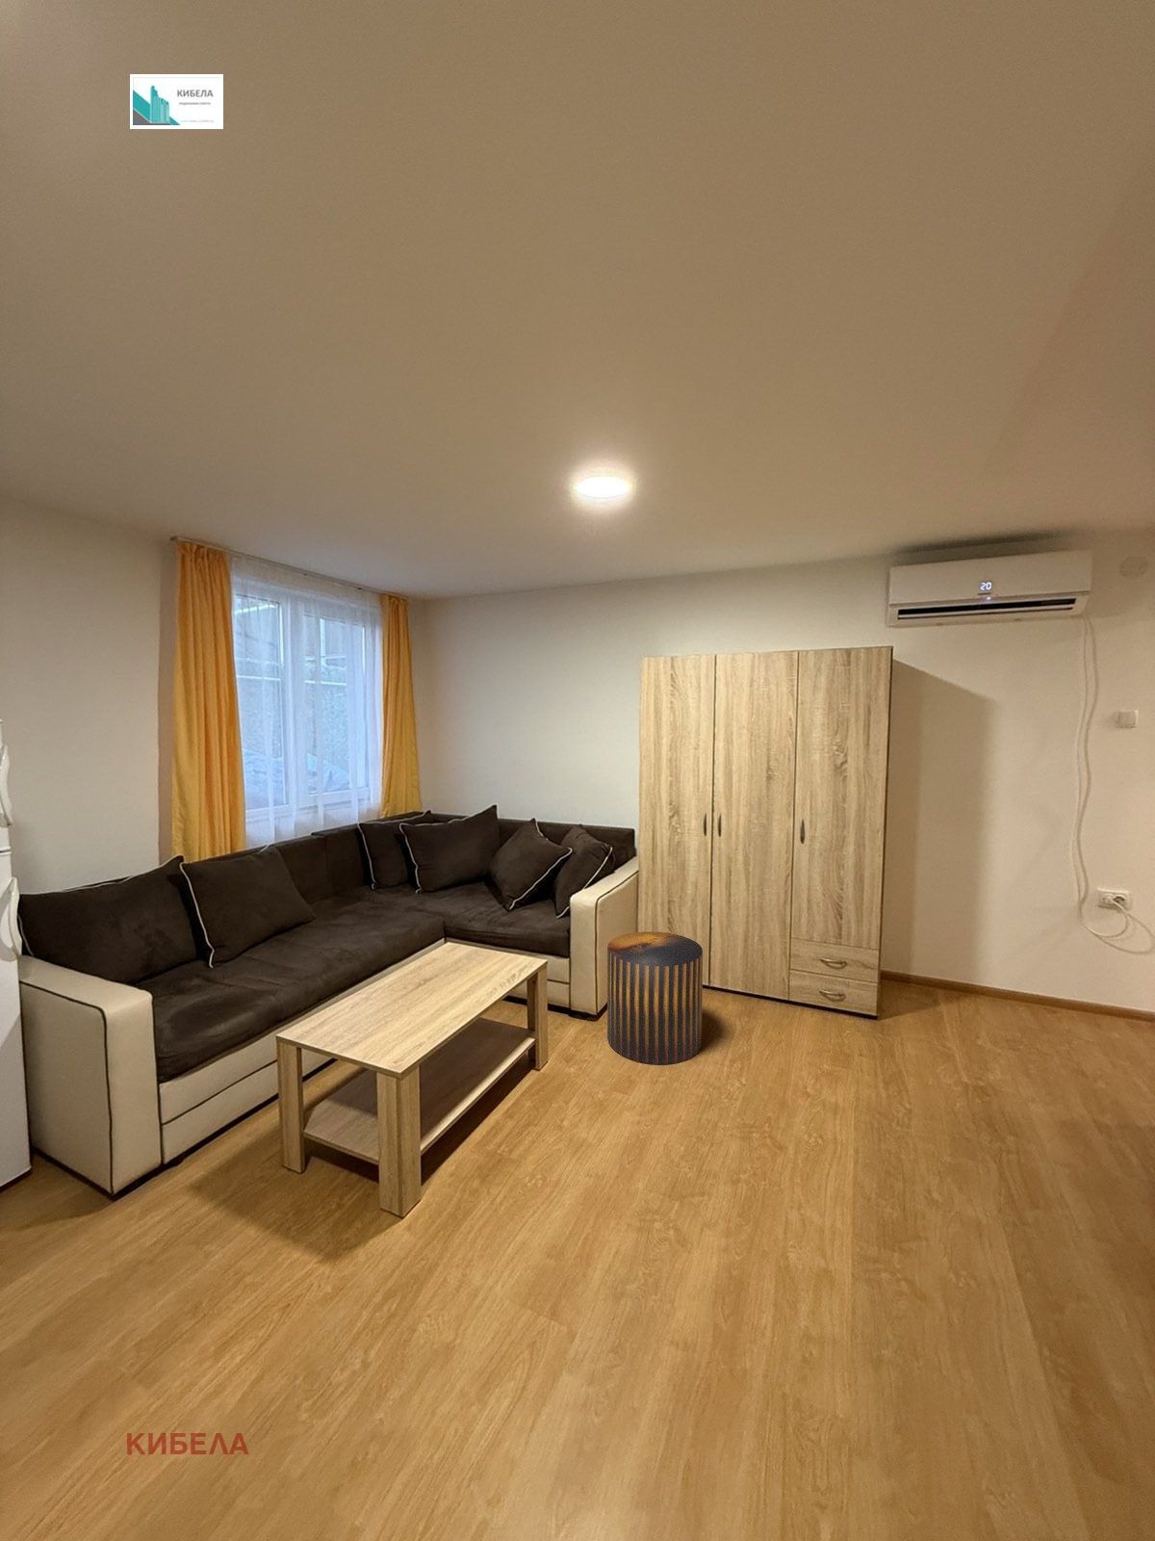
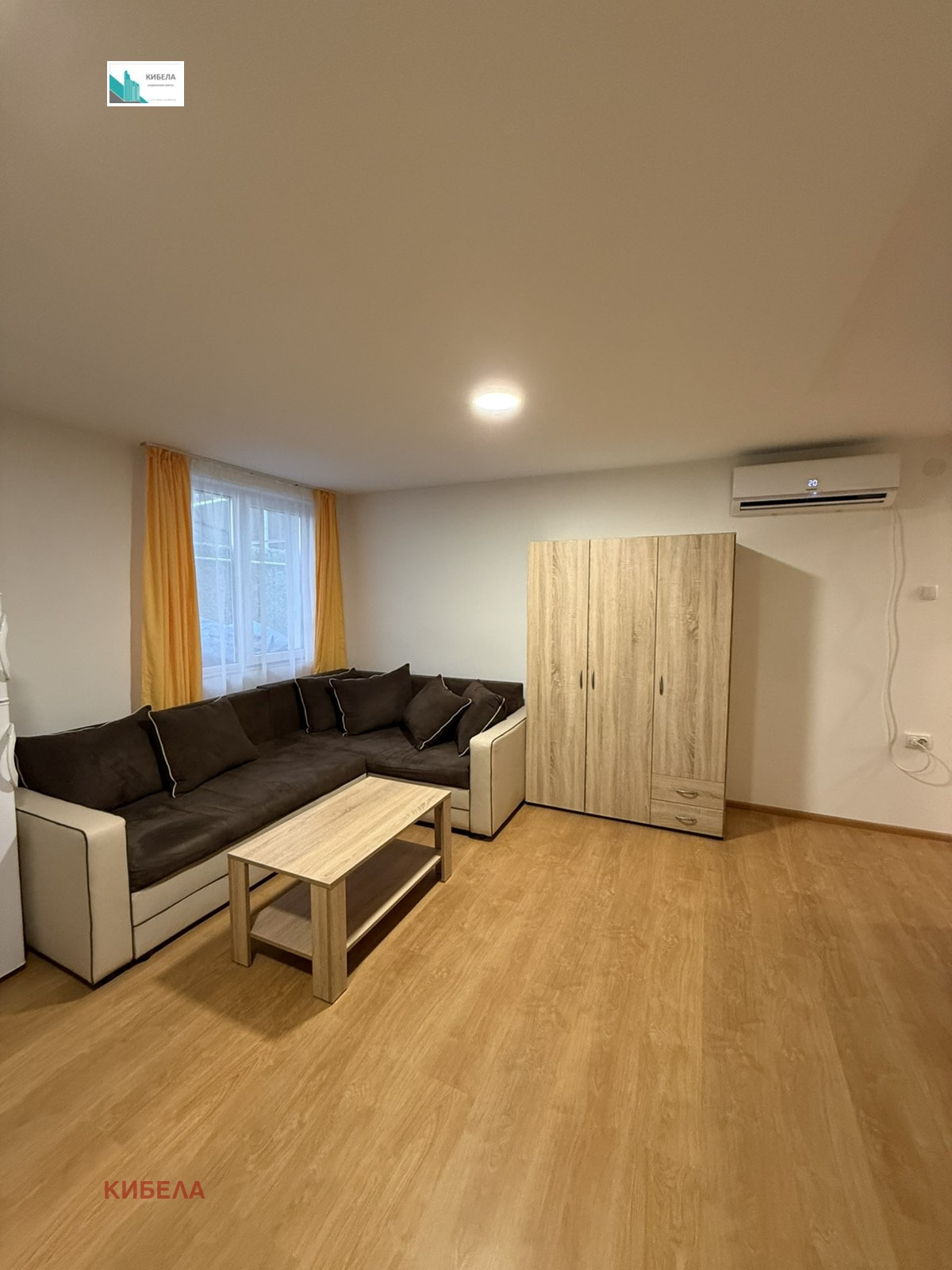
- stool (654, 993)
